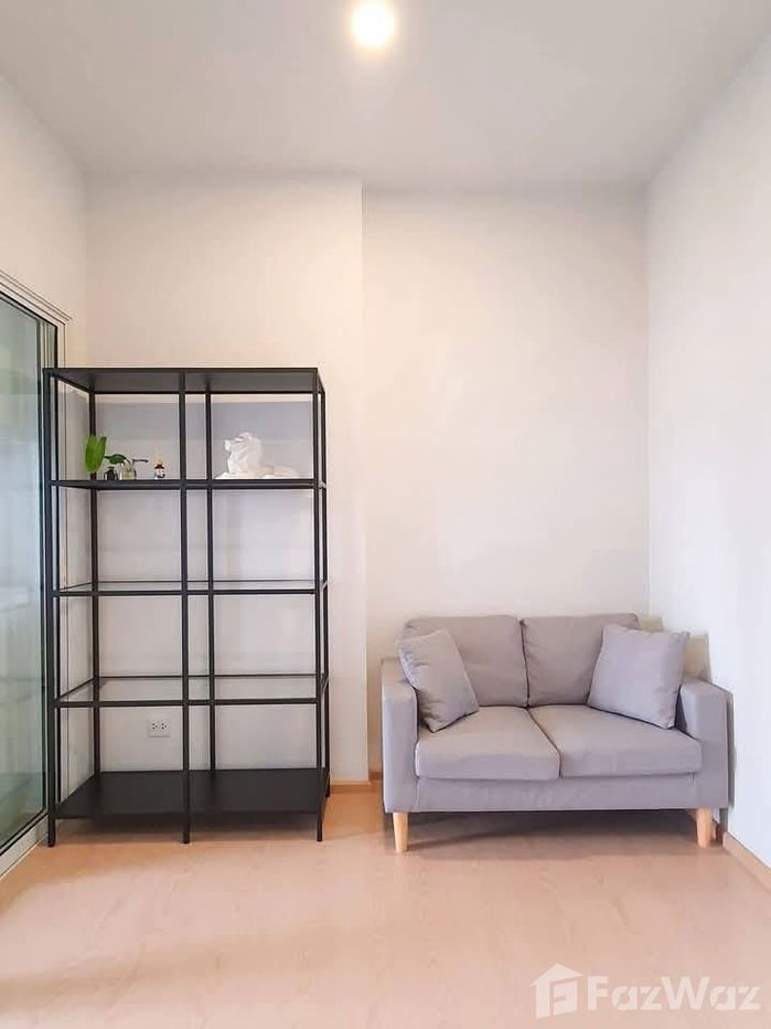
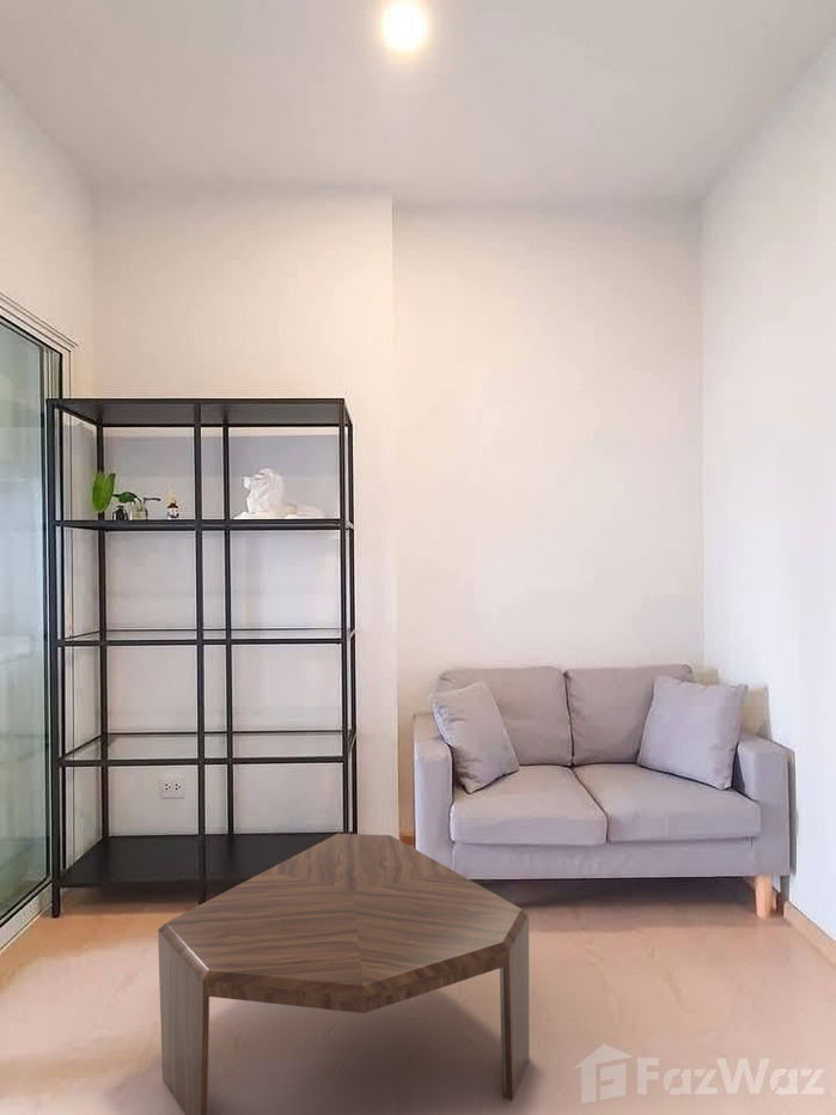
+ coffee table (347, 962)
